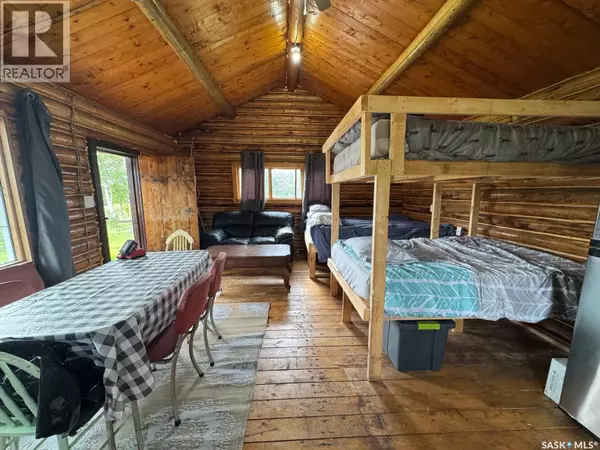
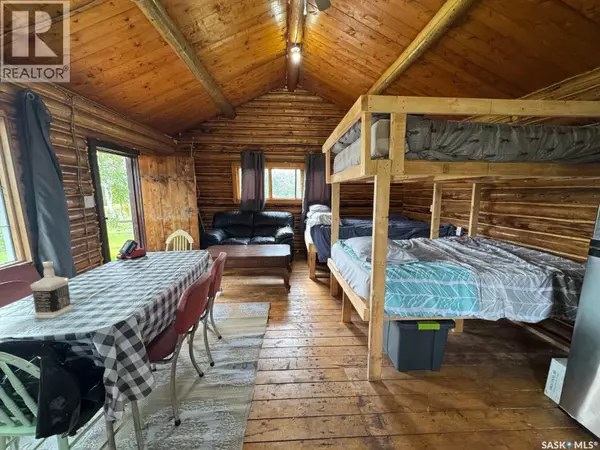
+ bottle (51, 287)
